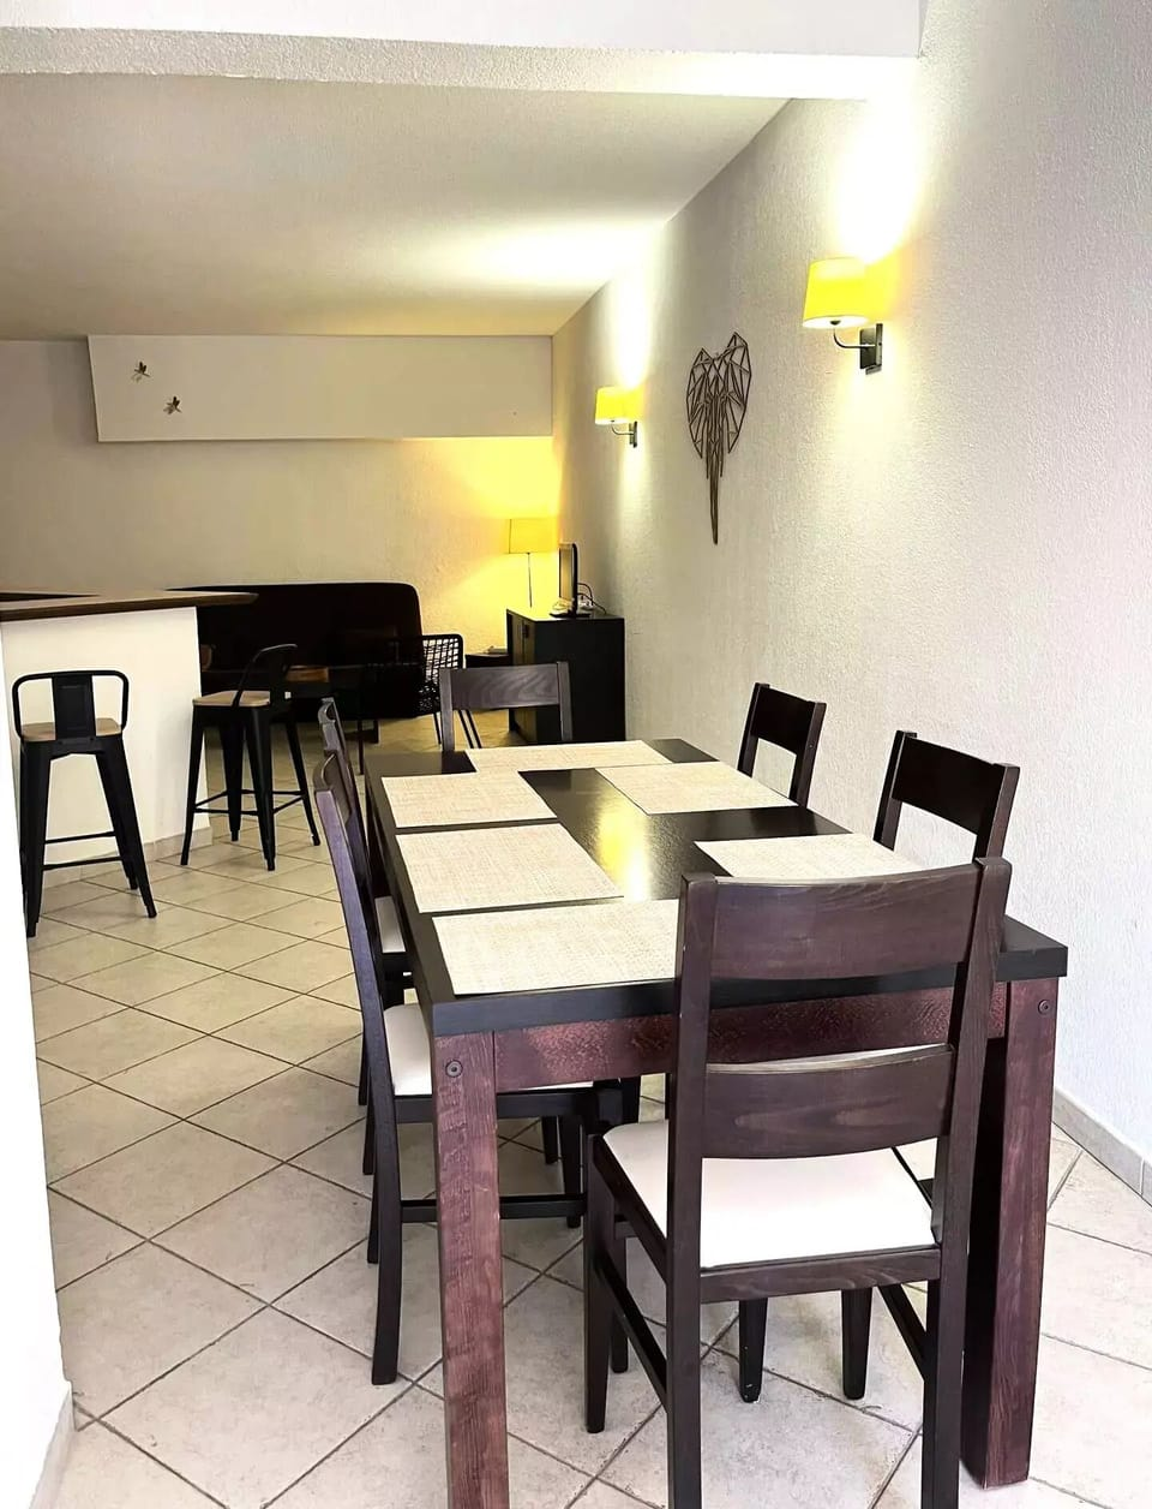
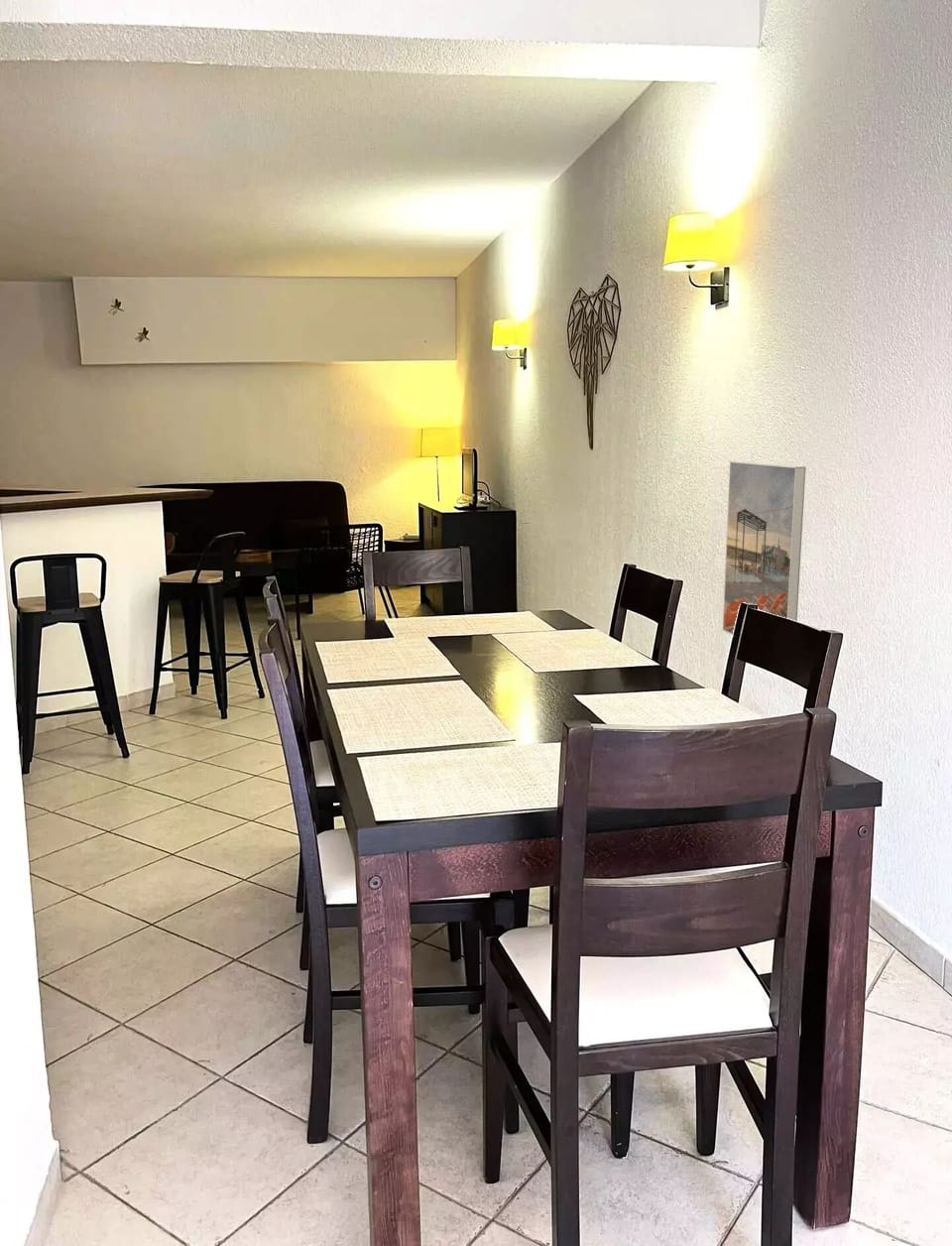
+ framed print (761, 555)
